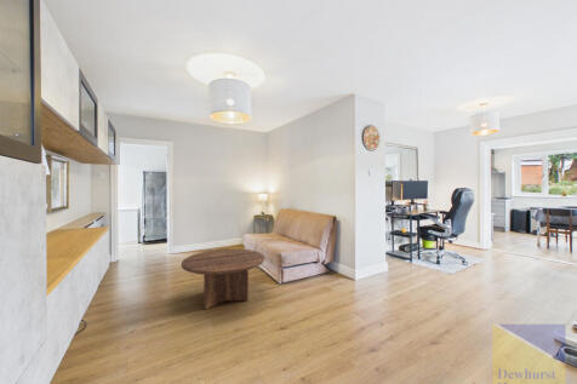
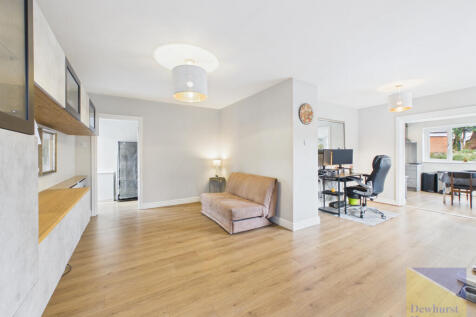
- coffee table (224, 279)
